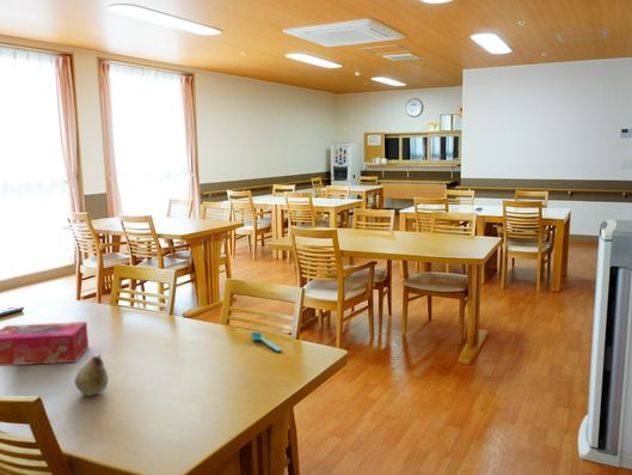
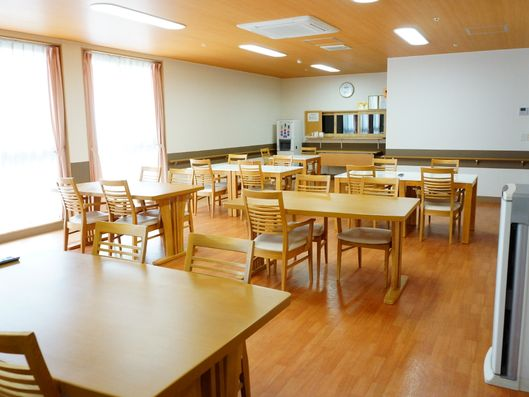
- tissue box (39, 342)
- spoon (265, 341)
- fruit (91, 374)
